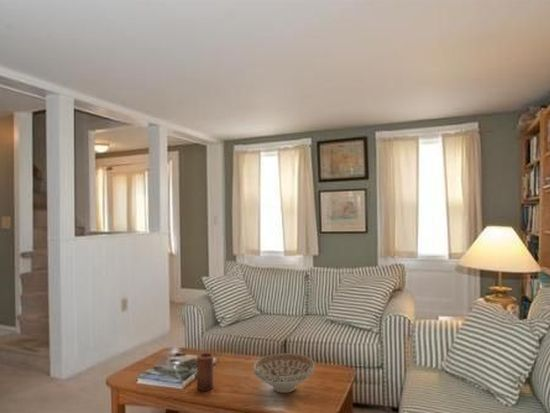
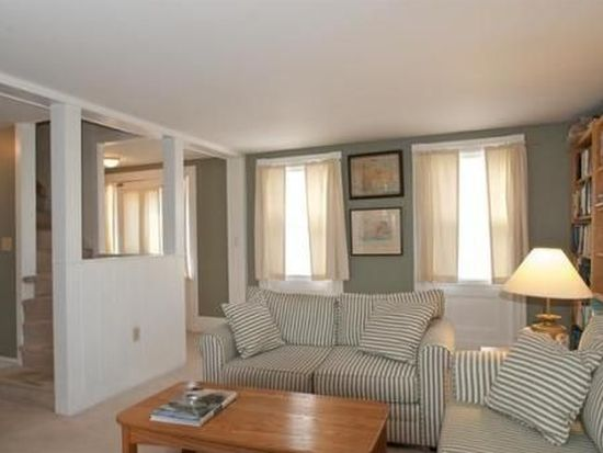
- candle (205, 371)
- decorative bowl (284, 375)
